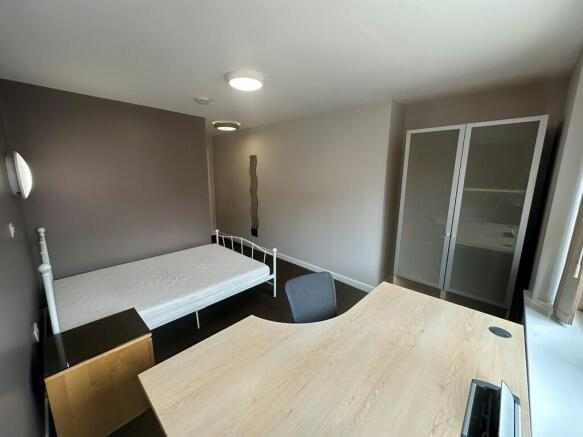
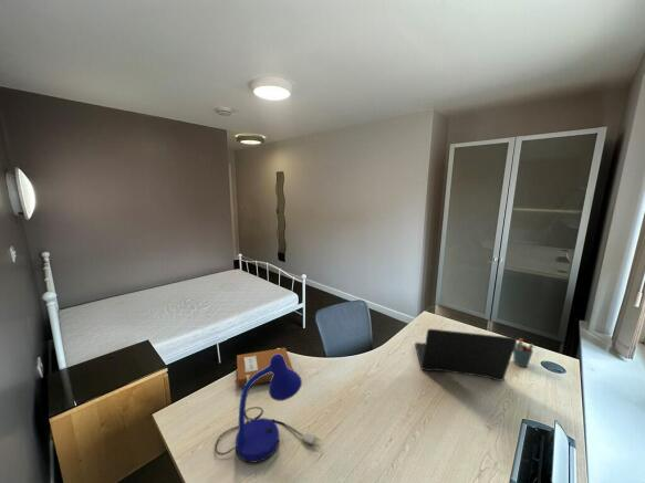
+ notebook (262, 366)
+ desk lamp (269, 393)
+ pen holder (522, 351)
+ laptop (458, 342)
